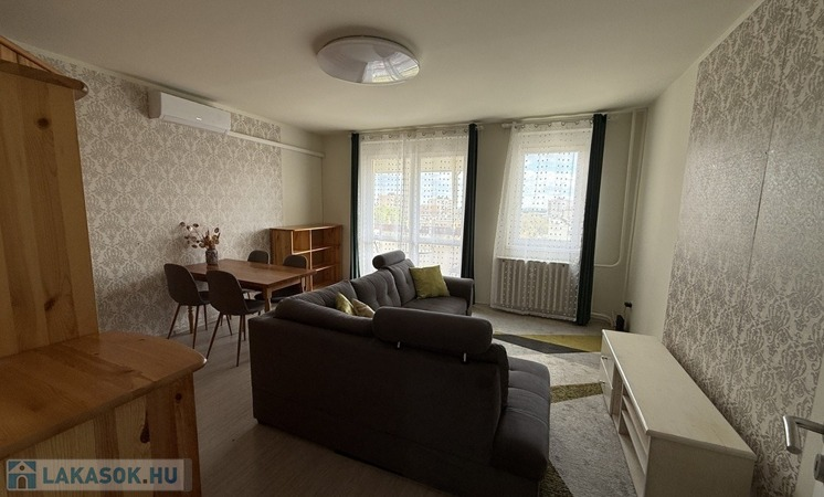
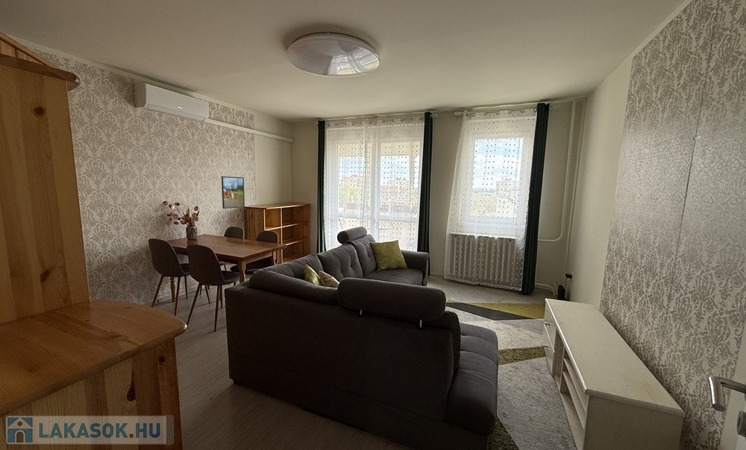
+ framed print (233, 192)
